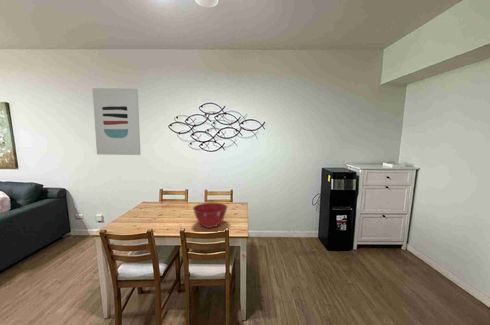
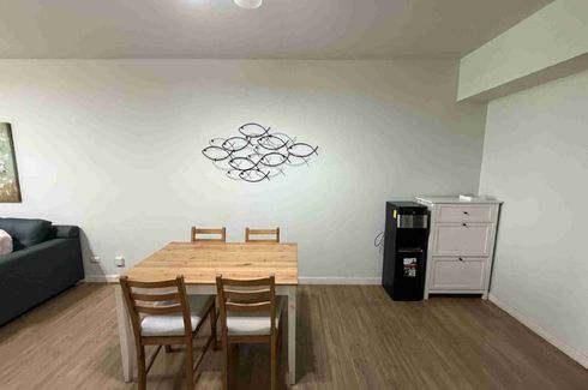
- wall art (116, 122)
- mixing bowl (210, 215)
